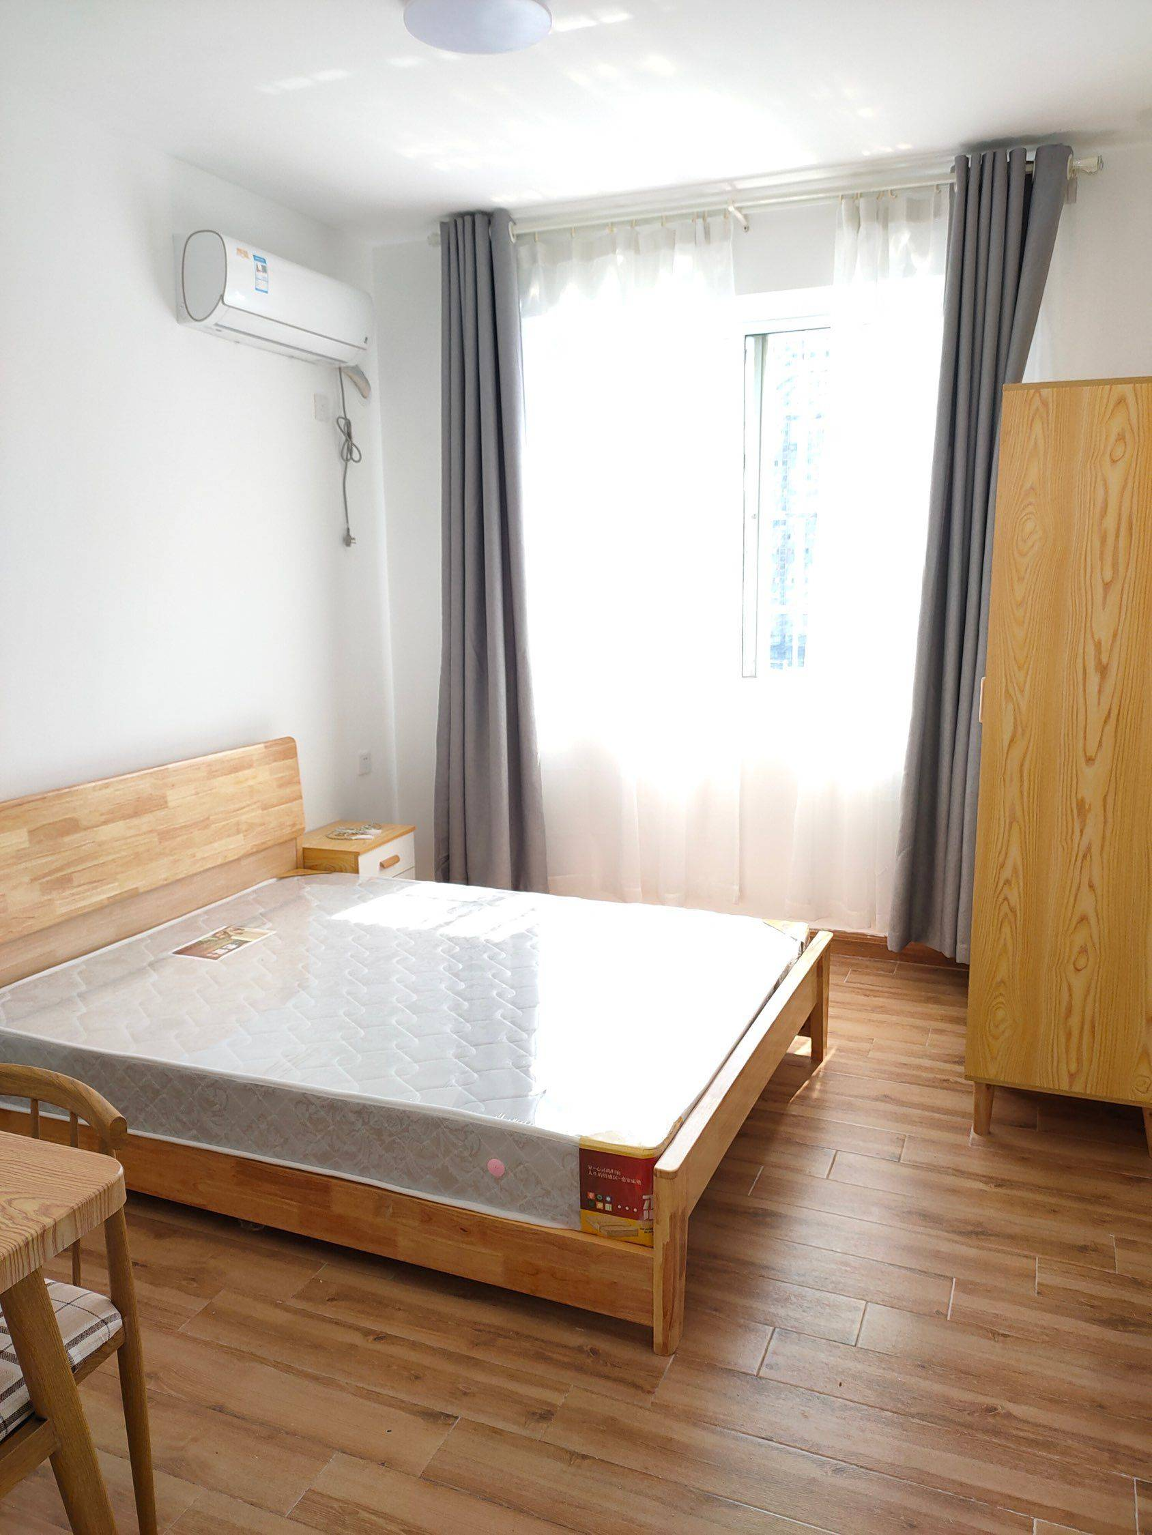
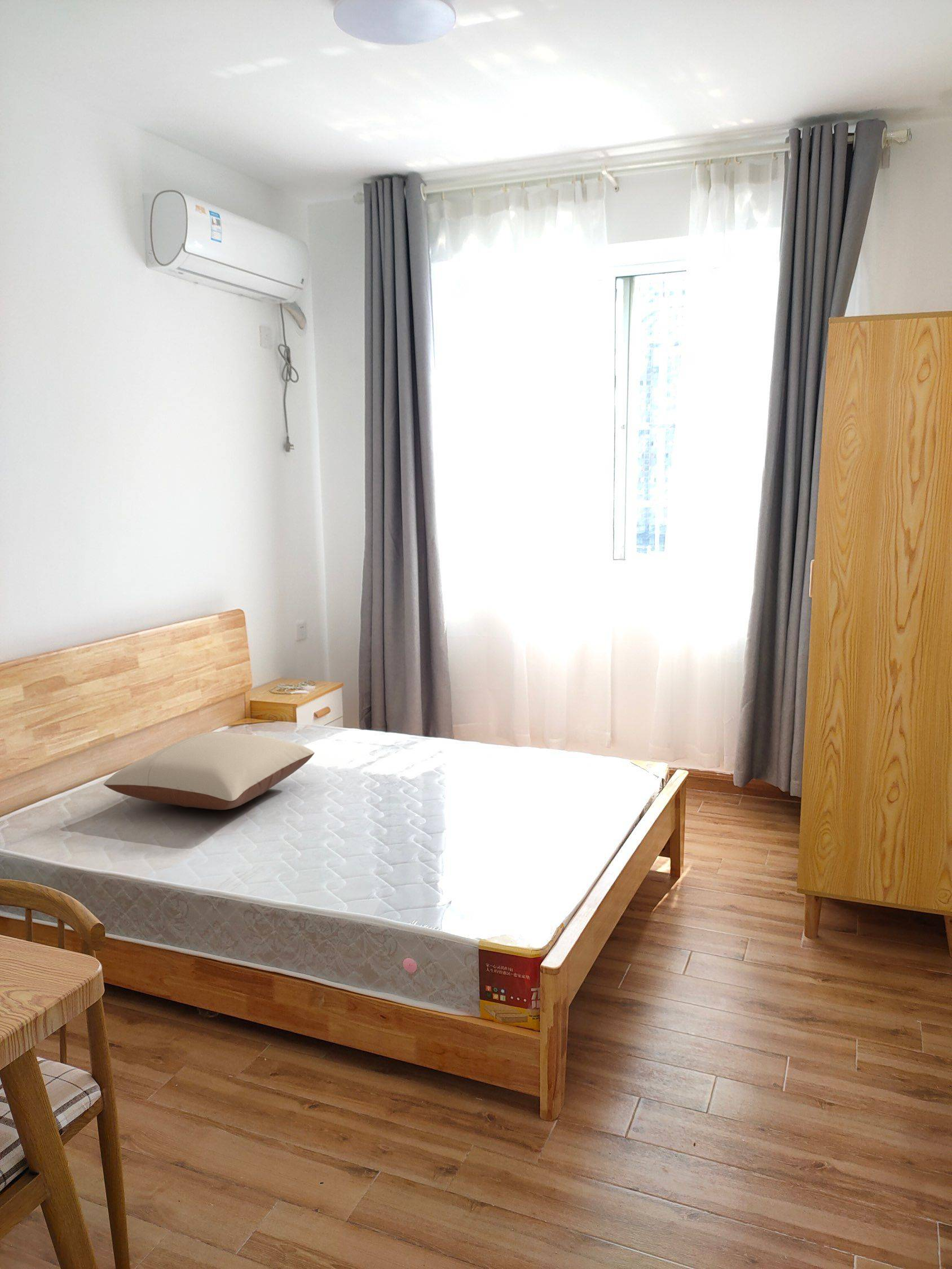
+ pillow (214, 769)
